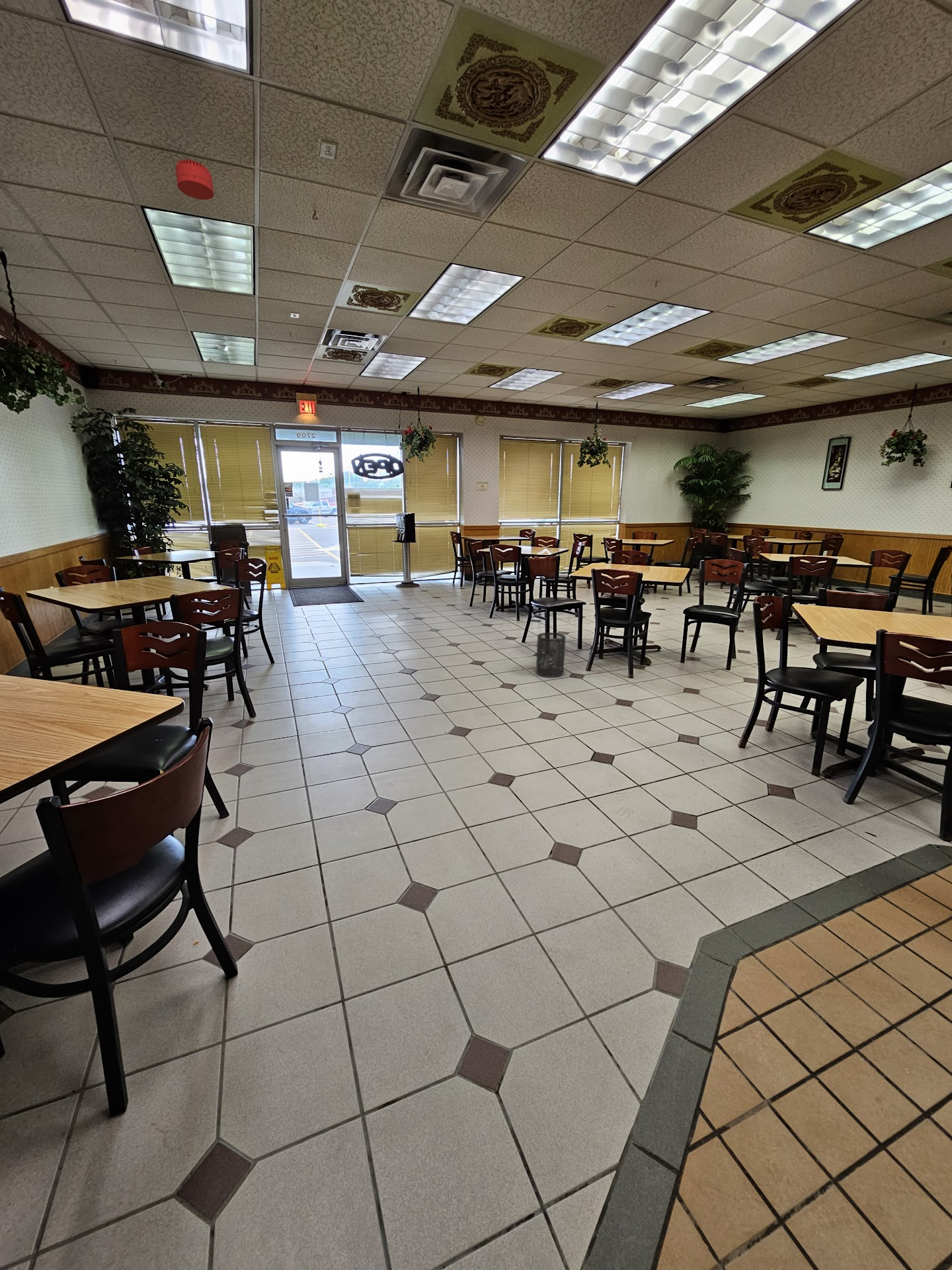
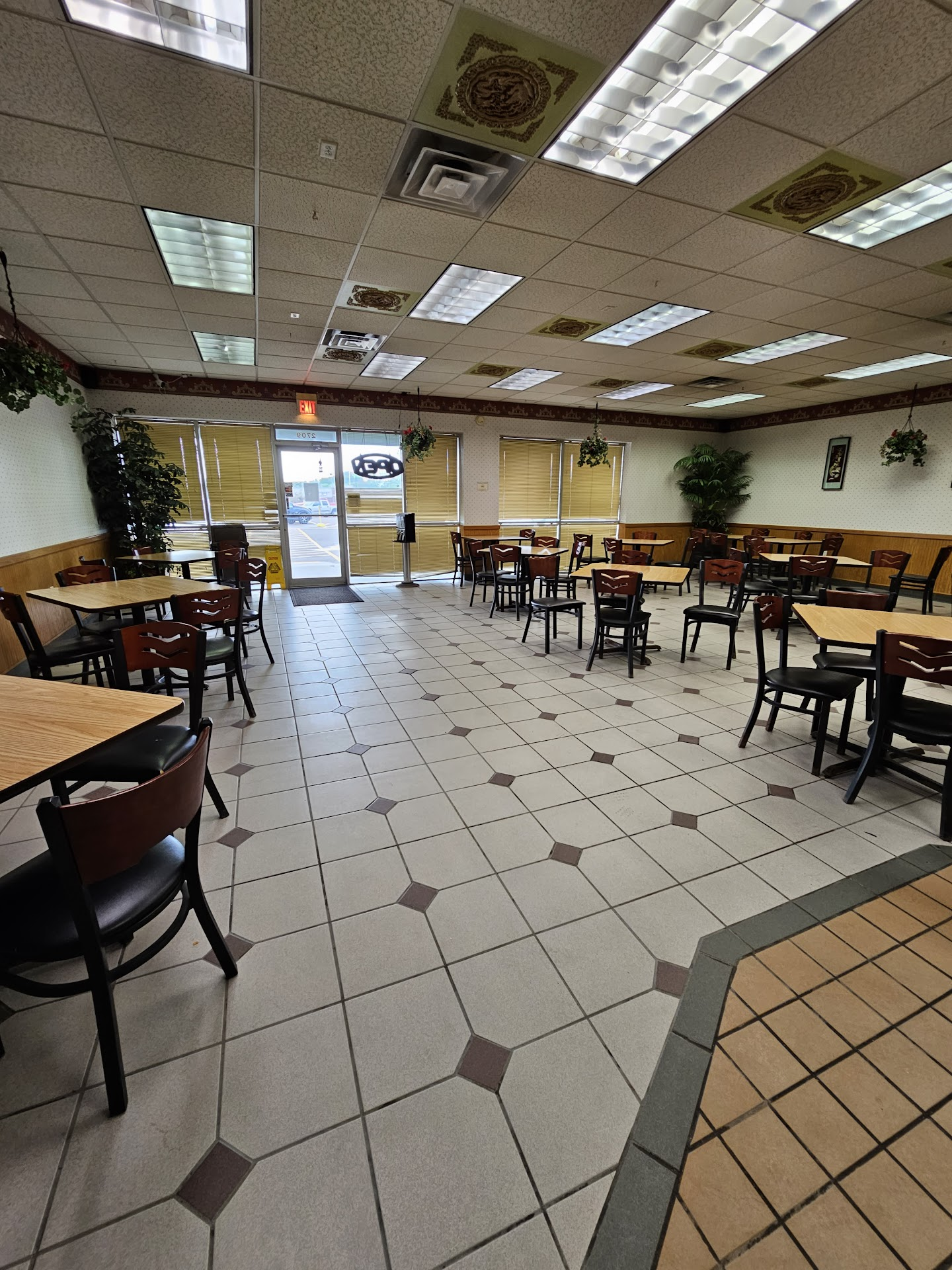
- trash can (550, 654)
- smoke detector (194, 179)
